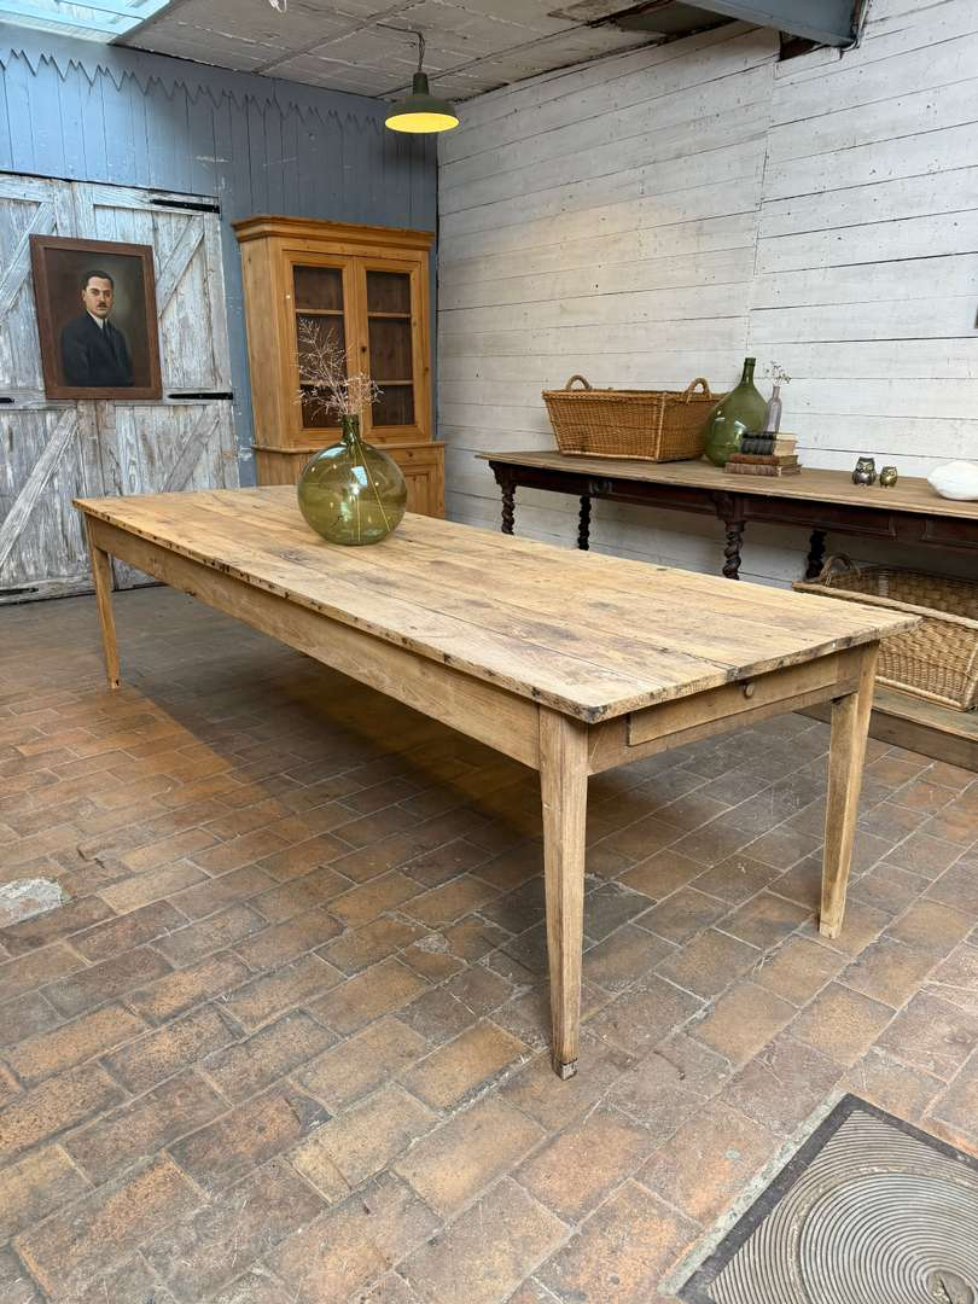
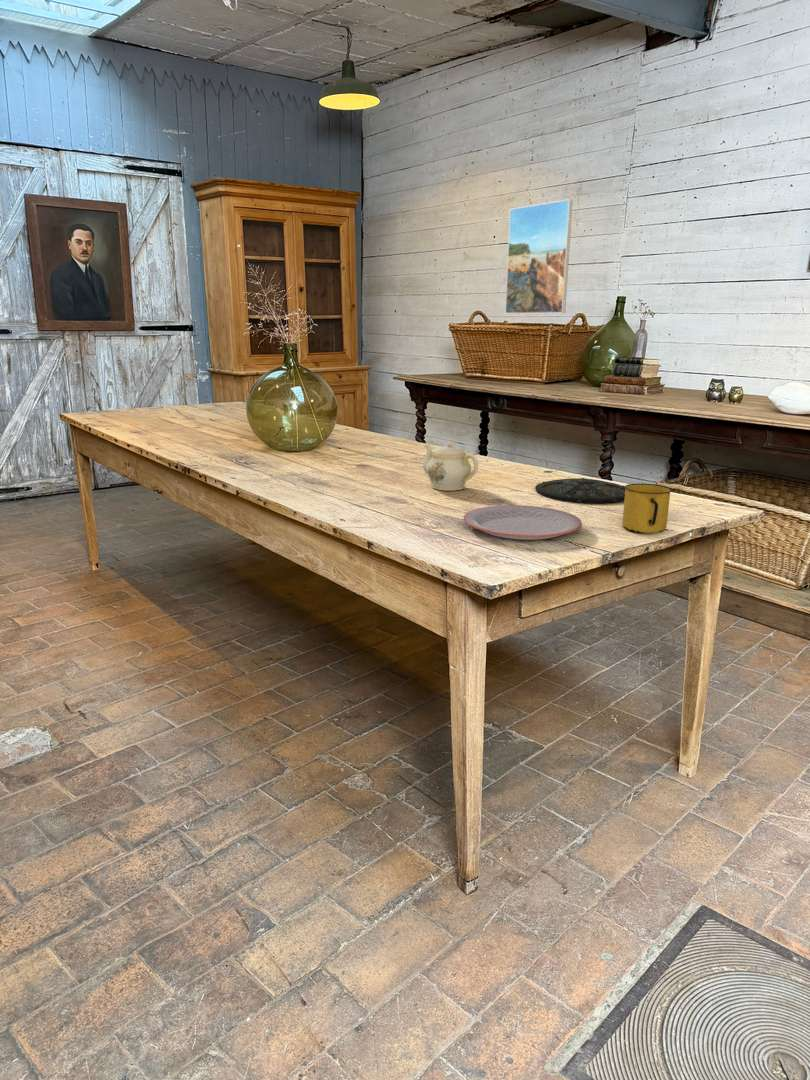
+ plate (521, 523)
+ mug (647, 509)
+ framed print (537, 259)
+ teapot (450, 465)
+ plate (583, 485)
